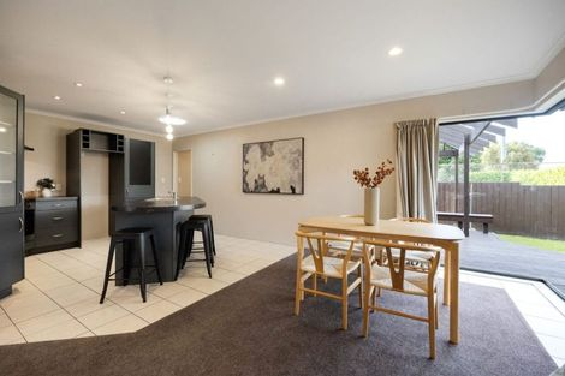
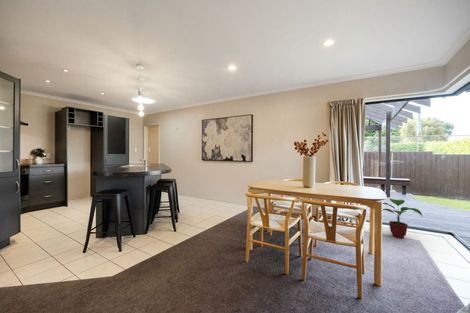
+ potted plant (394, 213)
